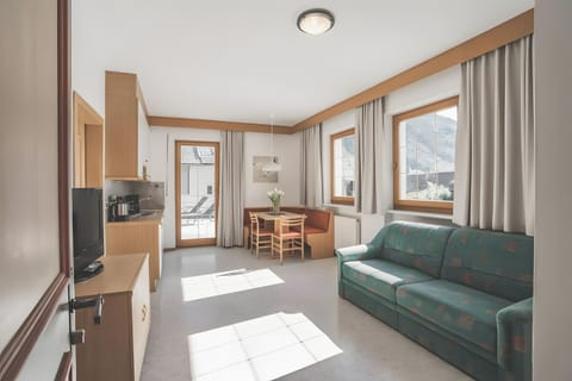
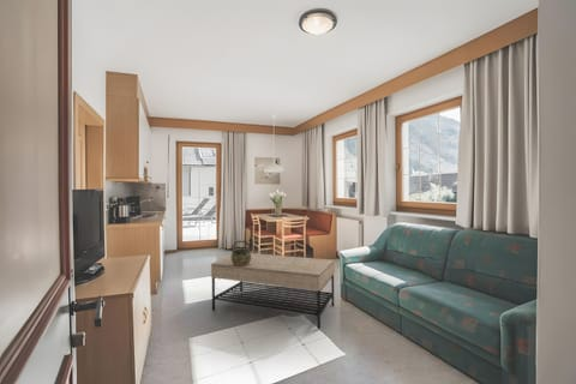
+ ceramic pot (240, 252)
+ coffee table (274, 284)
